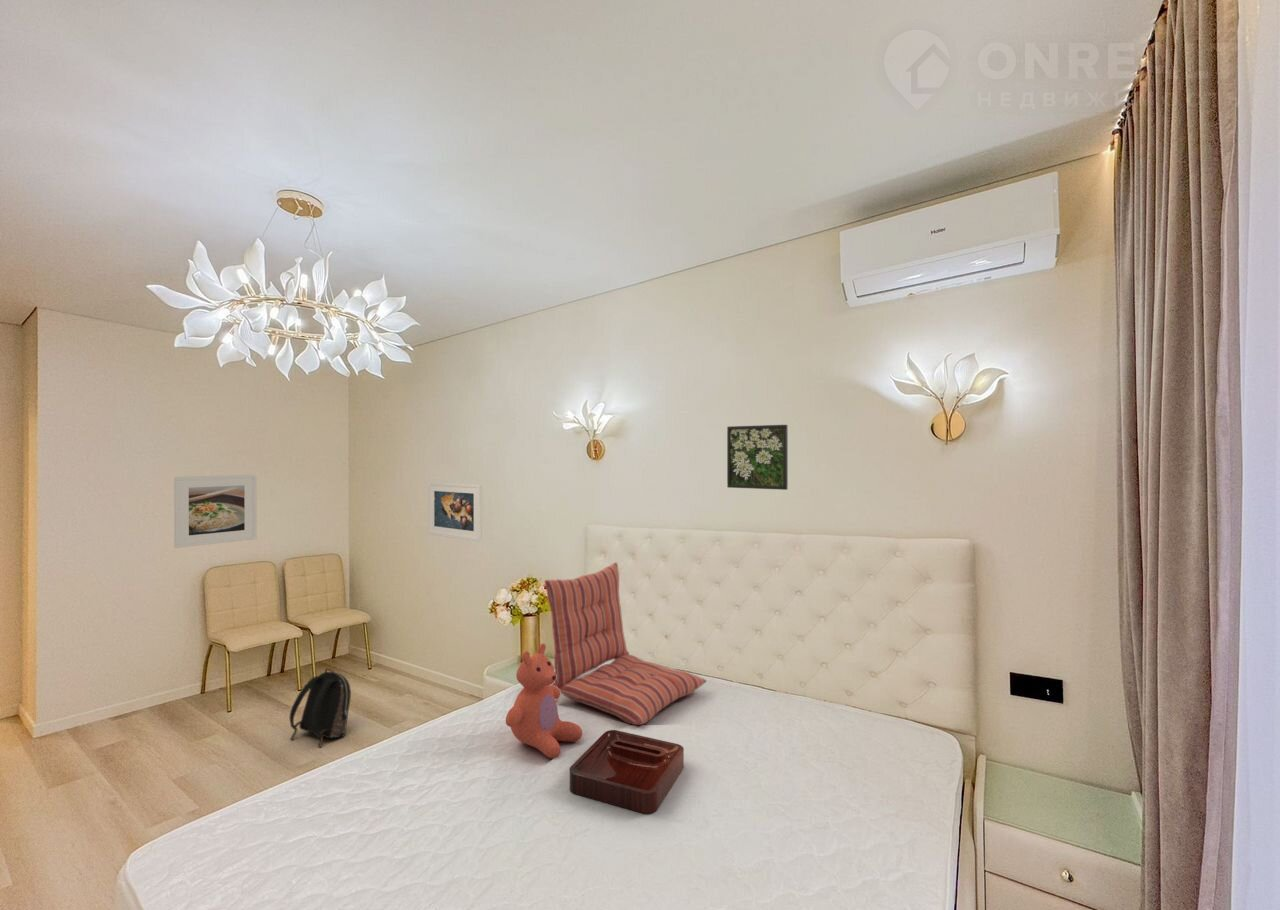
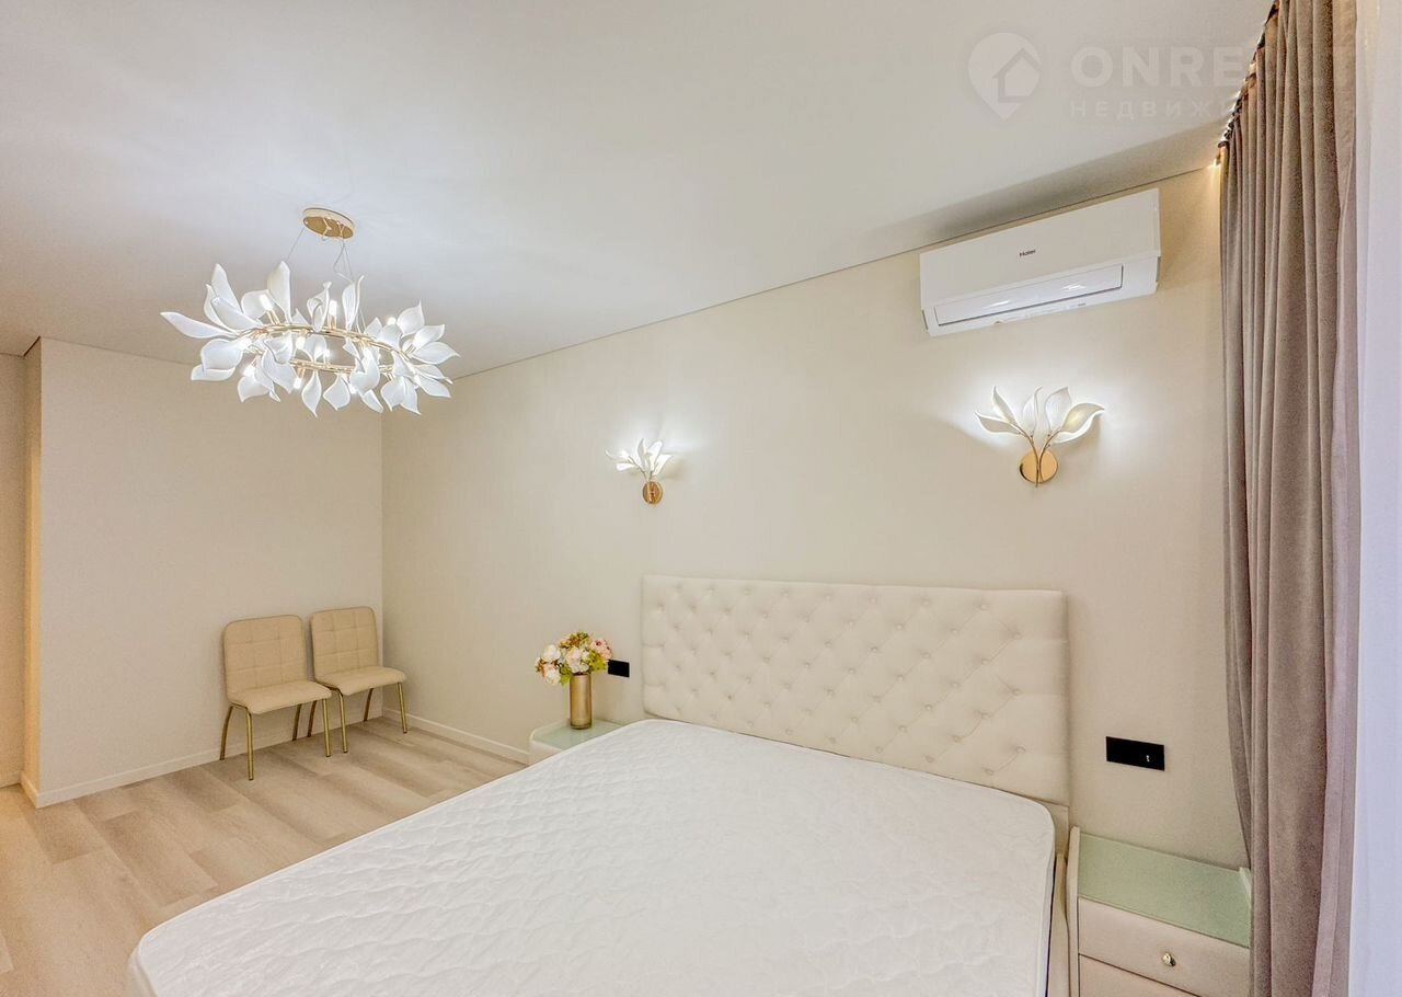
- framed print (454, 510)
- seat cushion (622, 636)
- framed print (217, 509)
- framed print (756, 457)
- teddy bear (545, 696)
- backpack (323, 702)
- decorative tray (628, 767)
